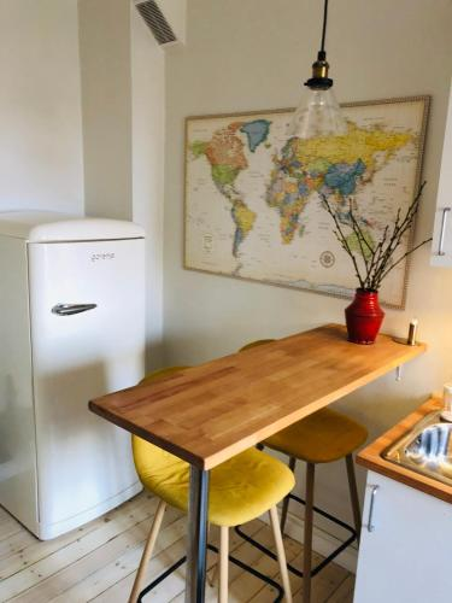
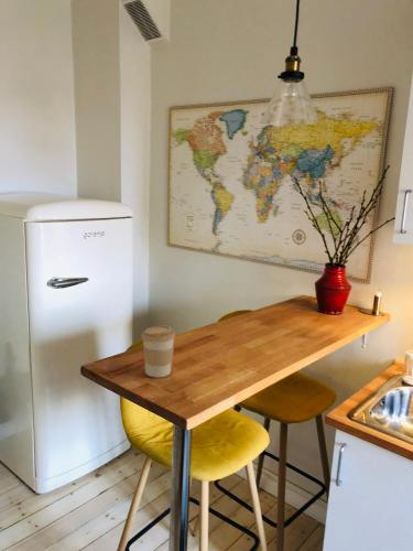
+ coffee cup (157, 349)
